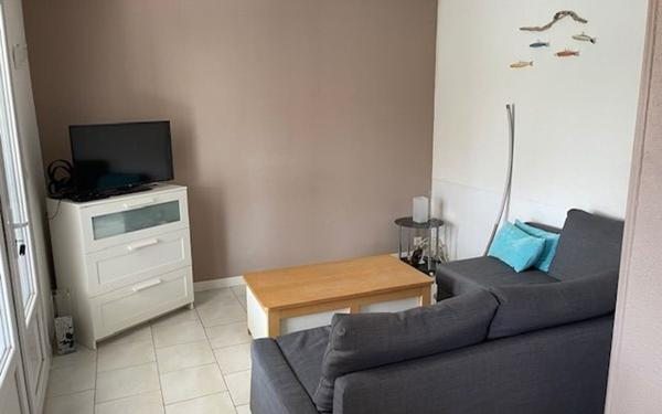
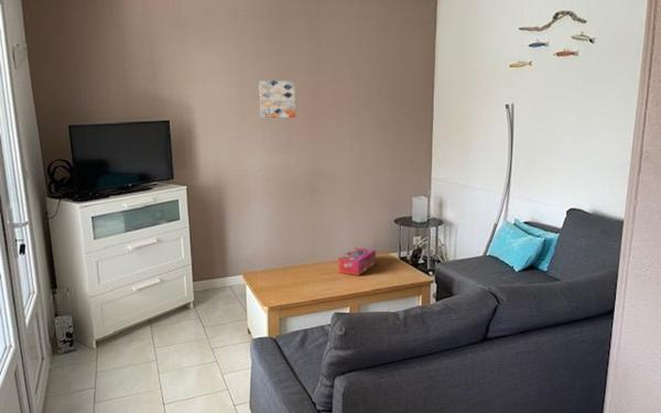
+ tissue box (357, 260)
+ wall art (277, 99)
